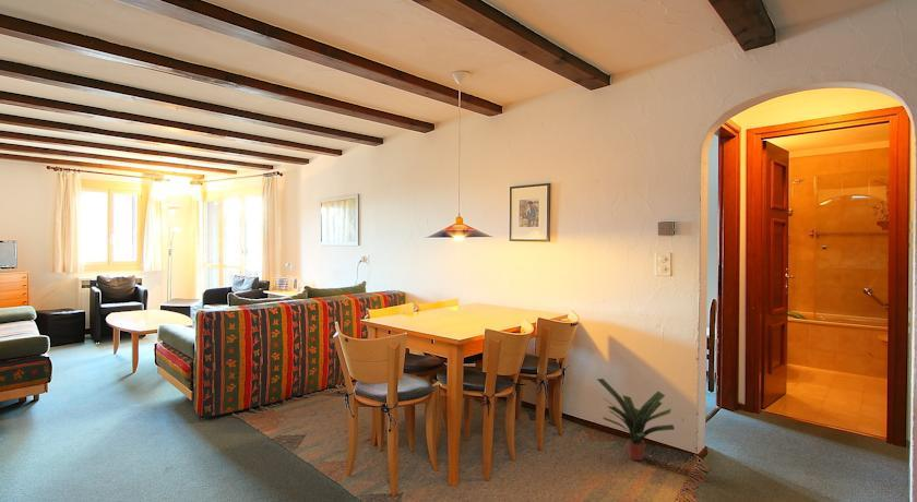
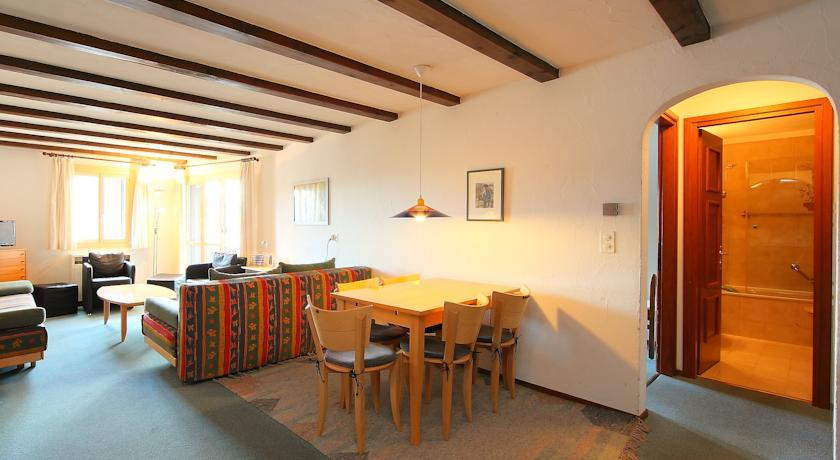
- potted plant (632, 420)
